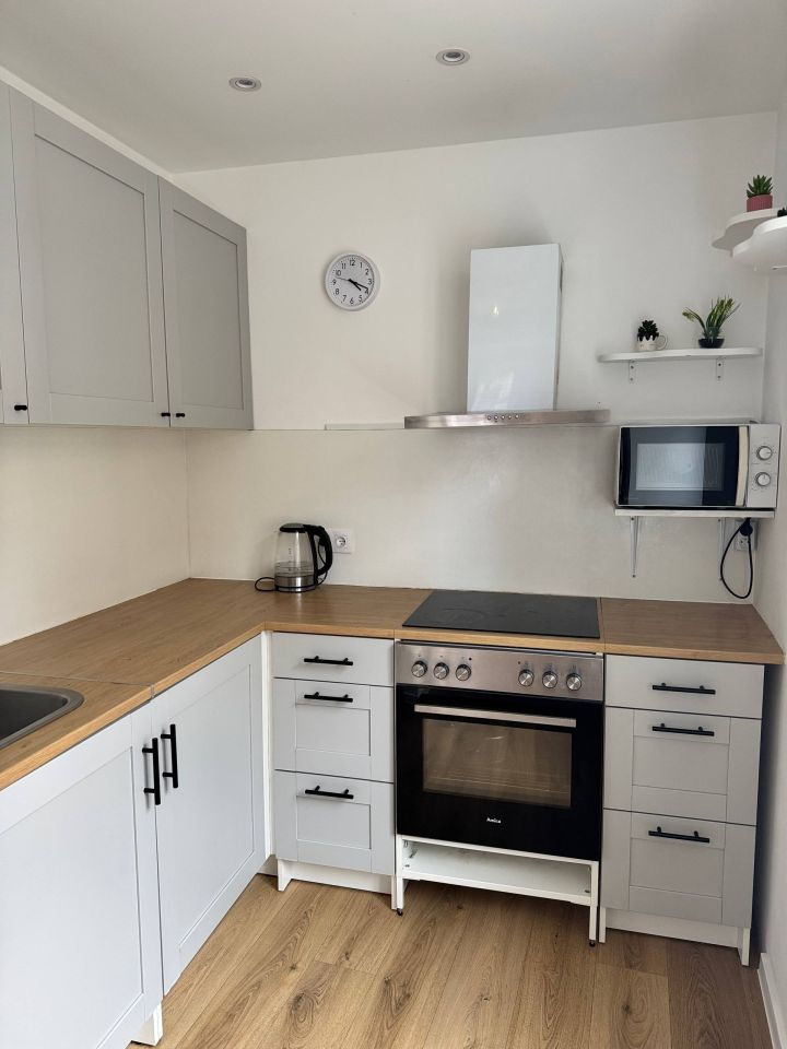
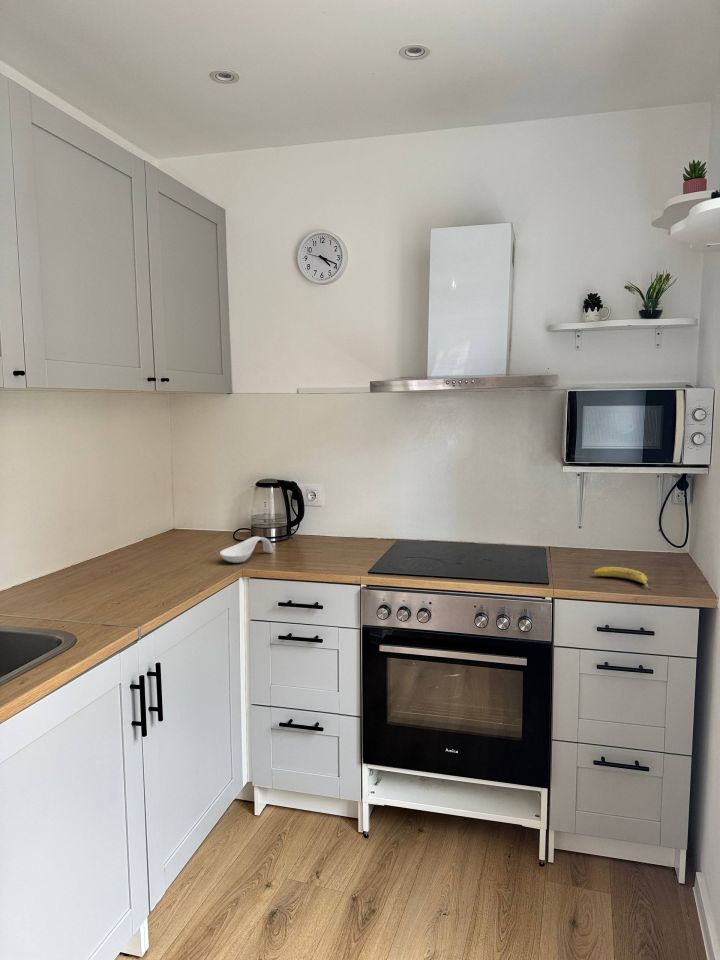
+ fruit (624, 575)
+ spoon rest (247, 548)
